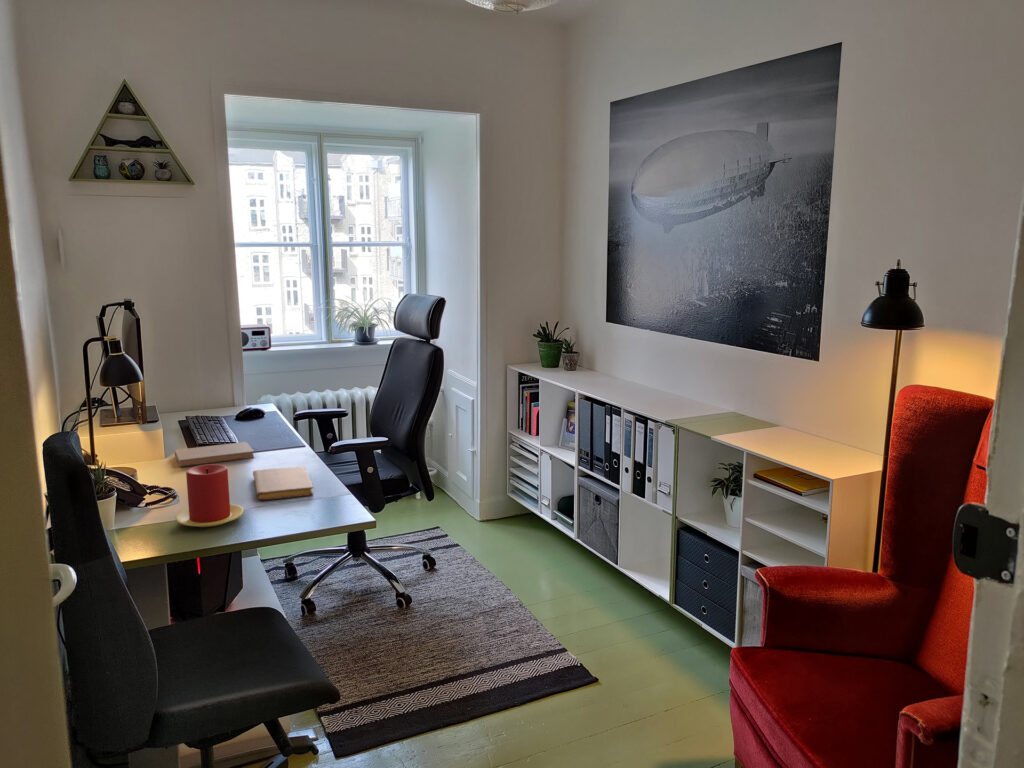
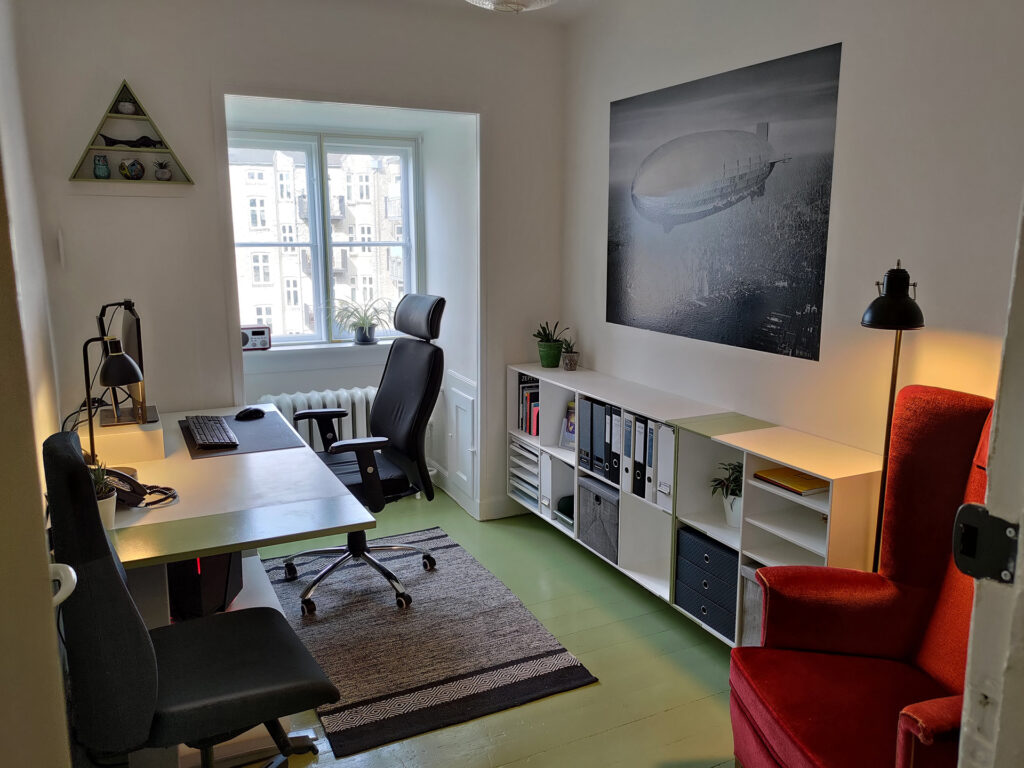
- candle (208, 494)
- notebook (282, 482)
- book (214, 453)
